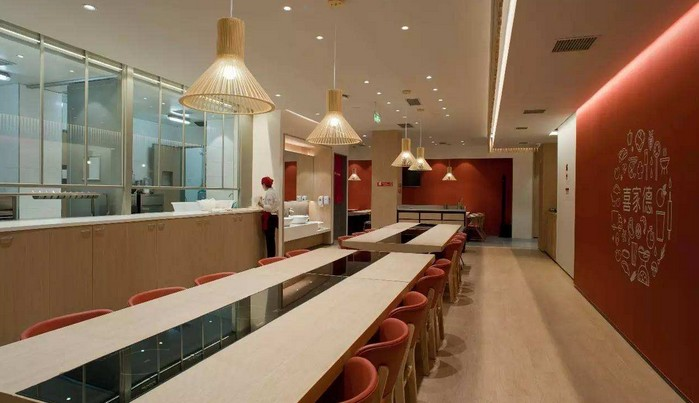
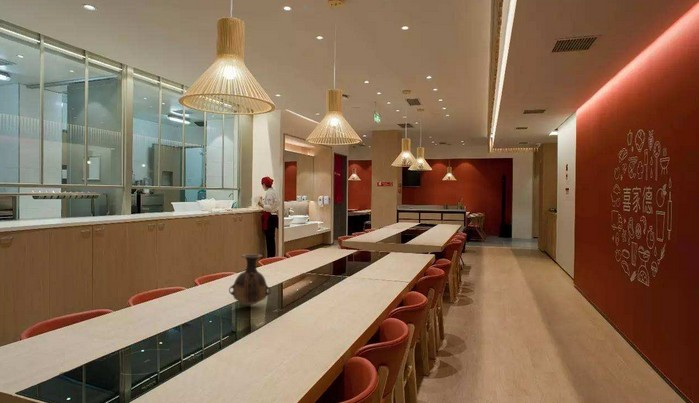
+ vase (250, 280)
